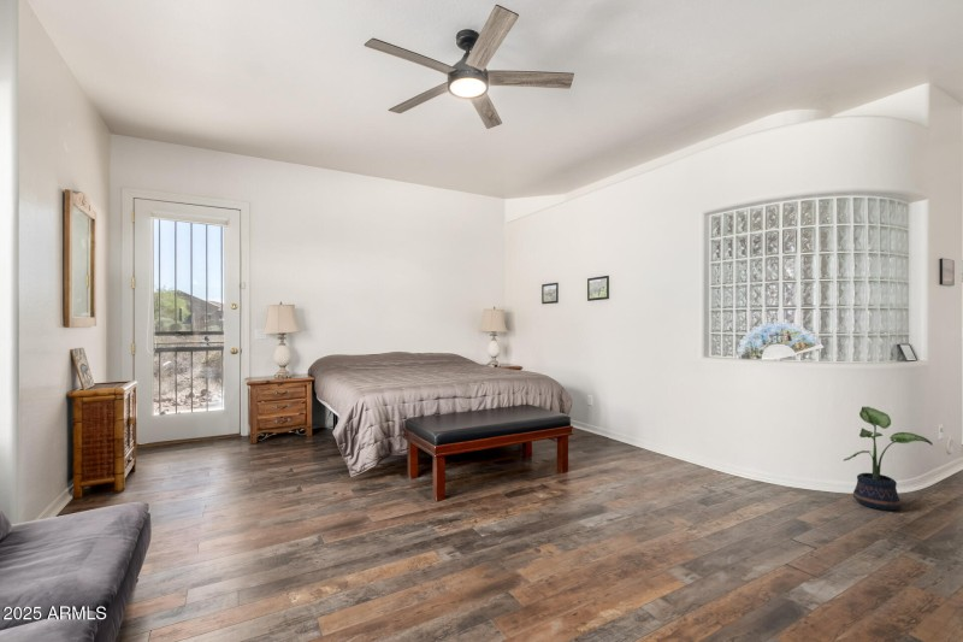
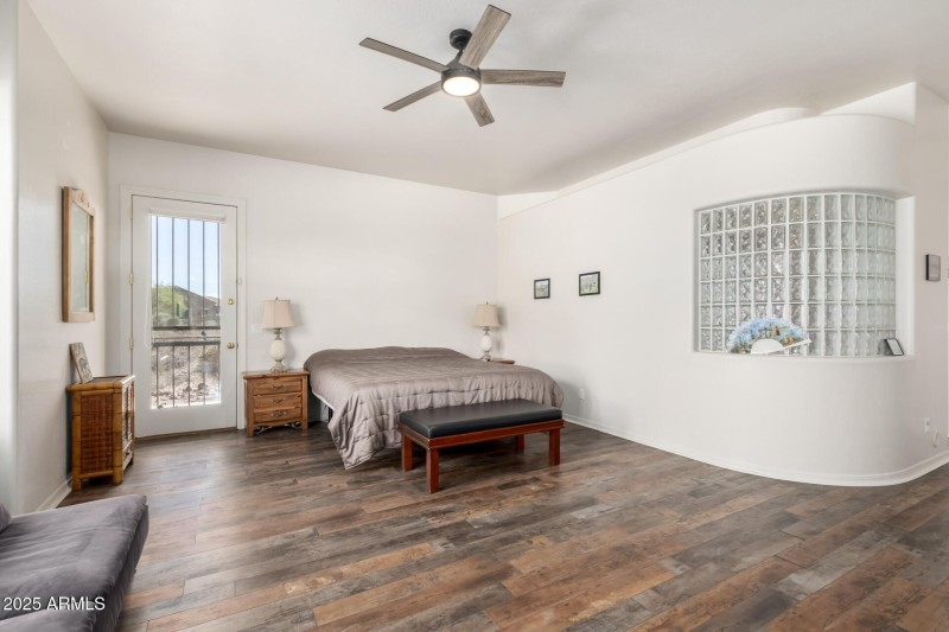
- potted plant (881, 458)
